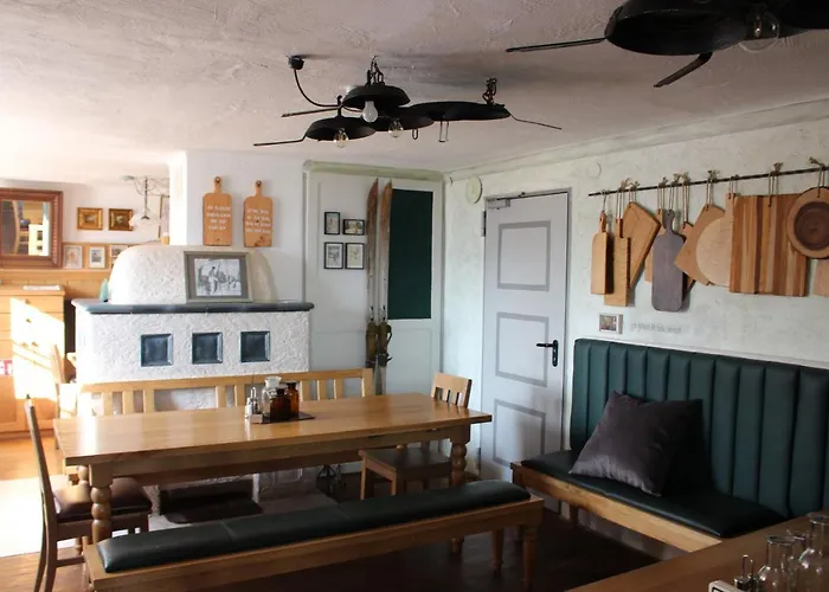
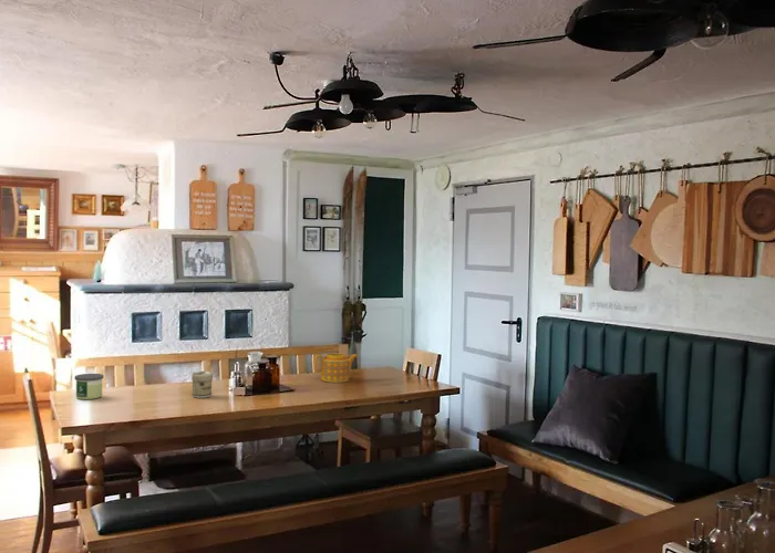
+ teapot (335, 366)
+ candle (89, 386)
+ jar (202, 384)
